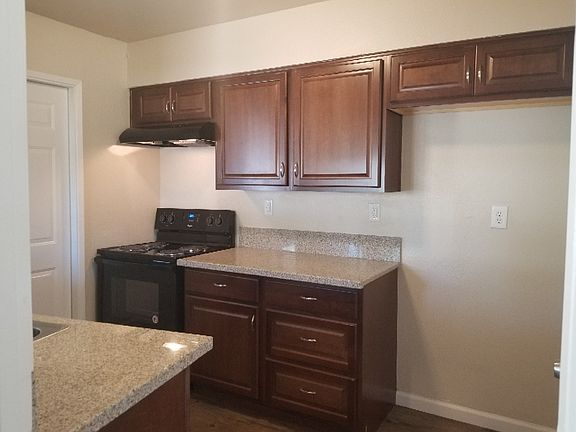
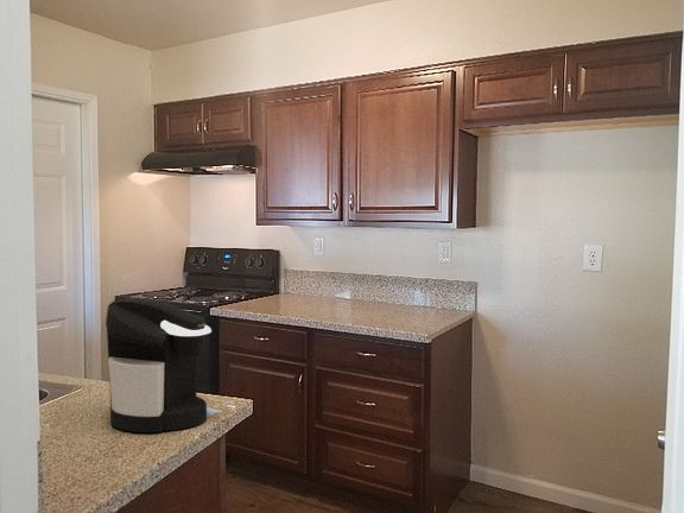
+ coffee maker (162, 359)
